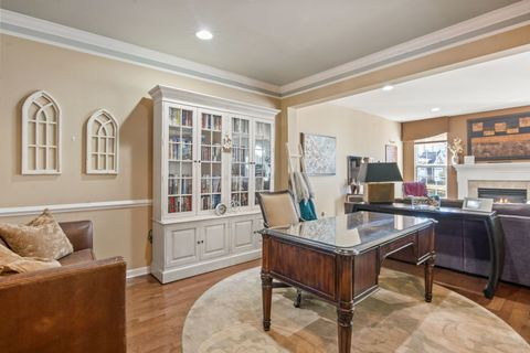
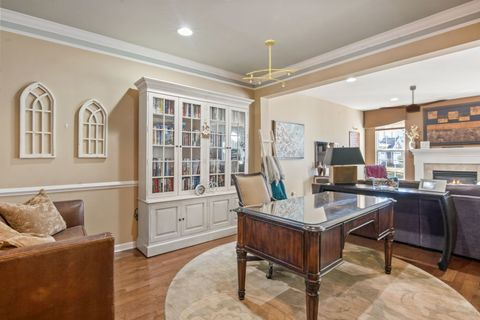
+ ceiling light fixture (269, 64)
+ ceiling fan (412, 100)
